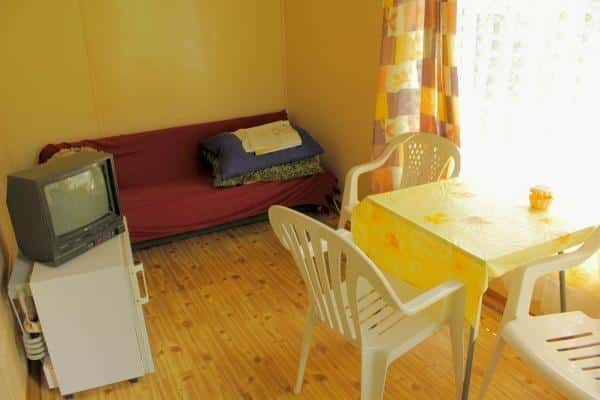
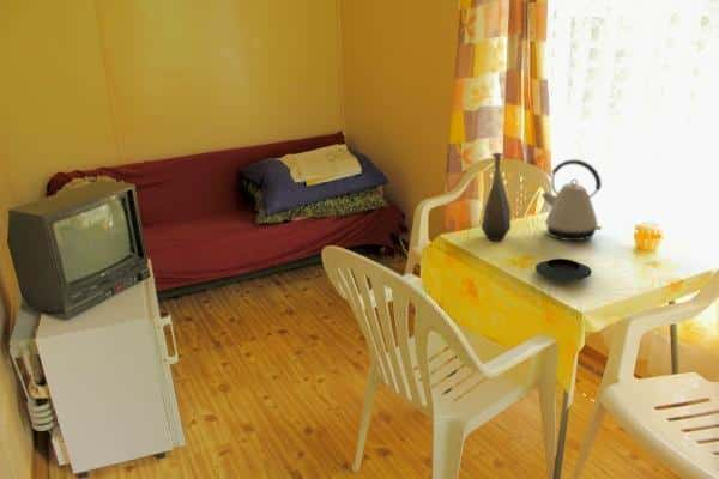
+ kettle (570, 198)
+ bottle (497, 196)
+ saucer (562, 268)
